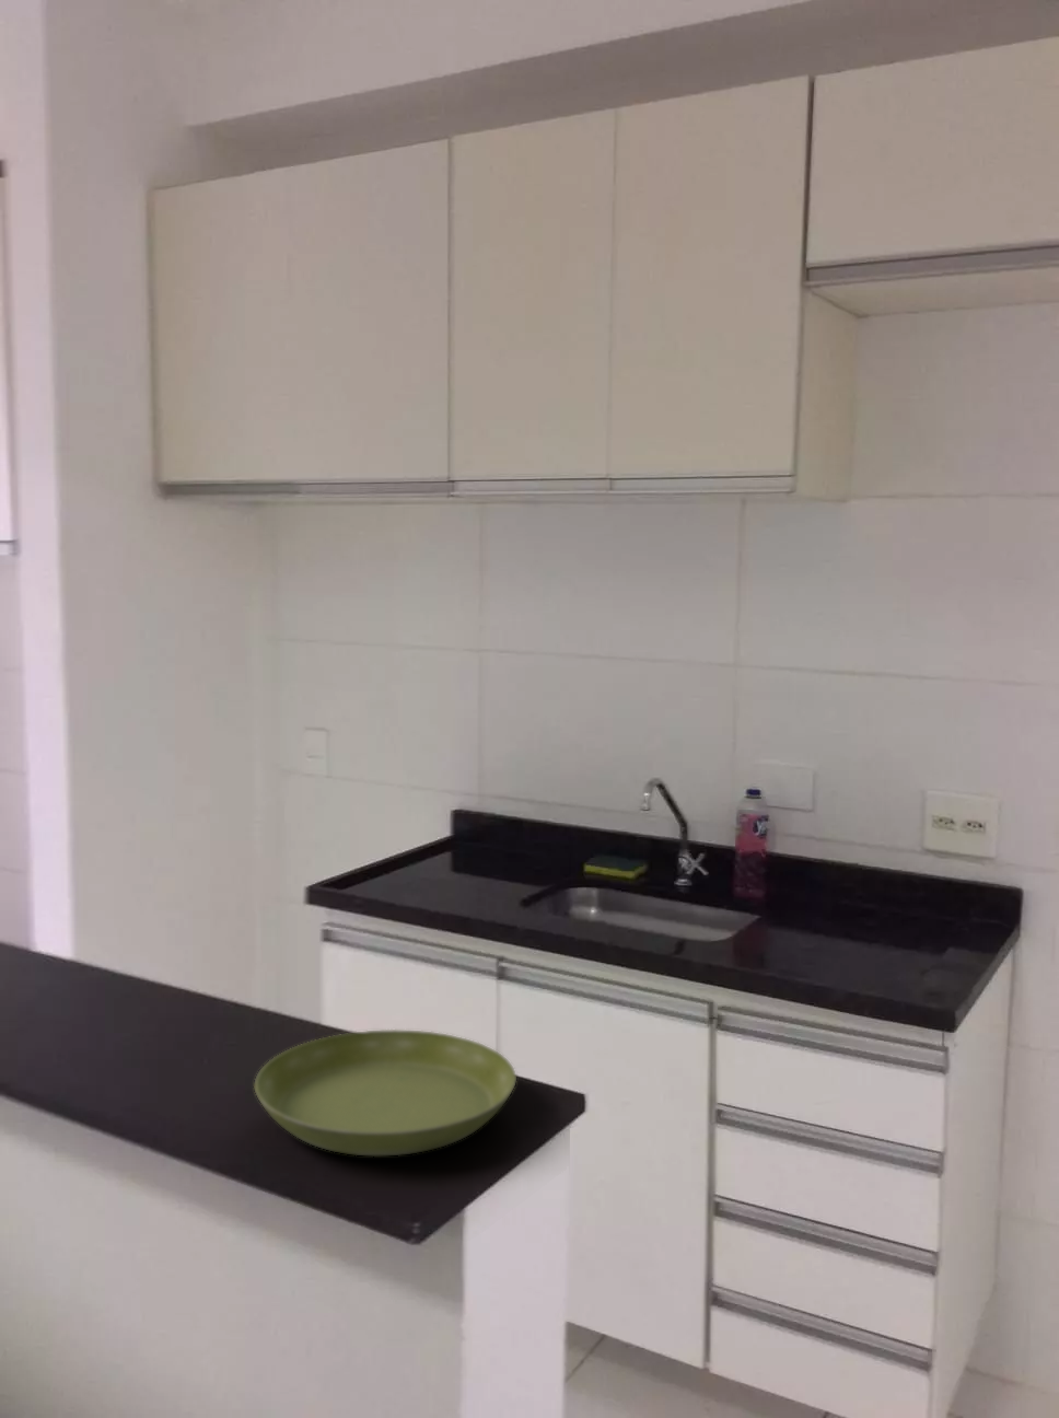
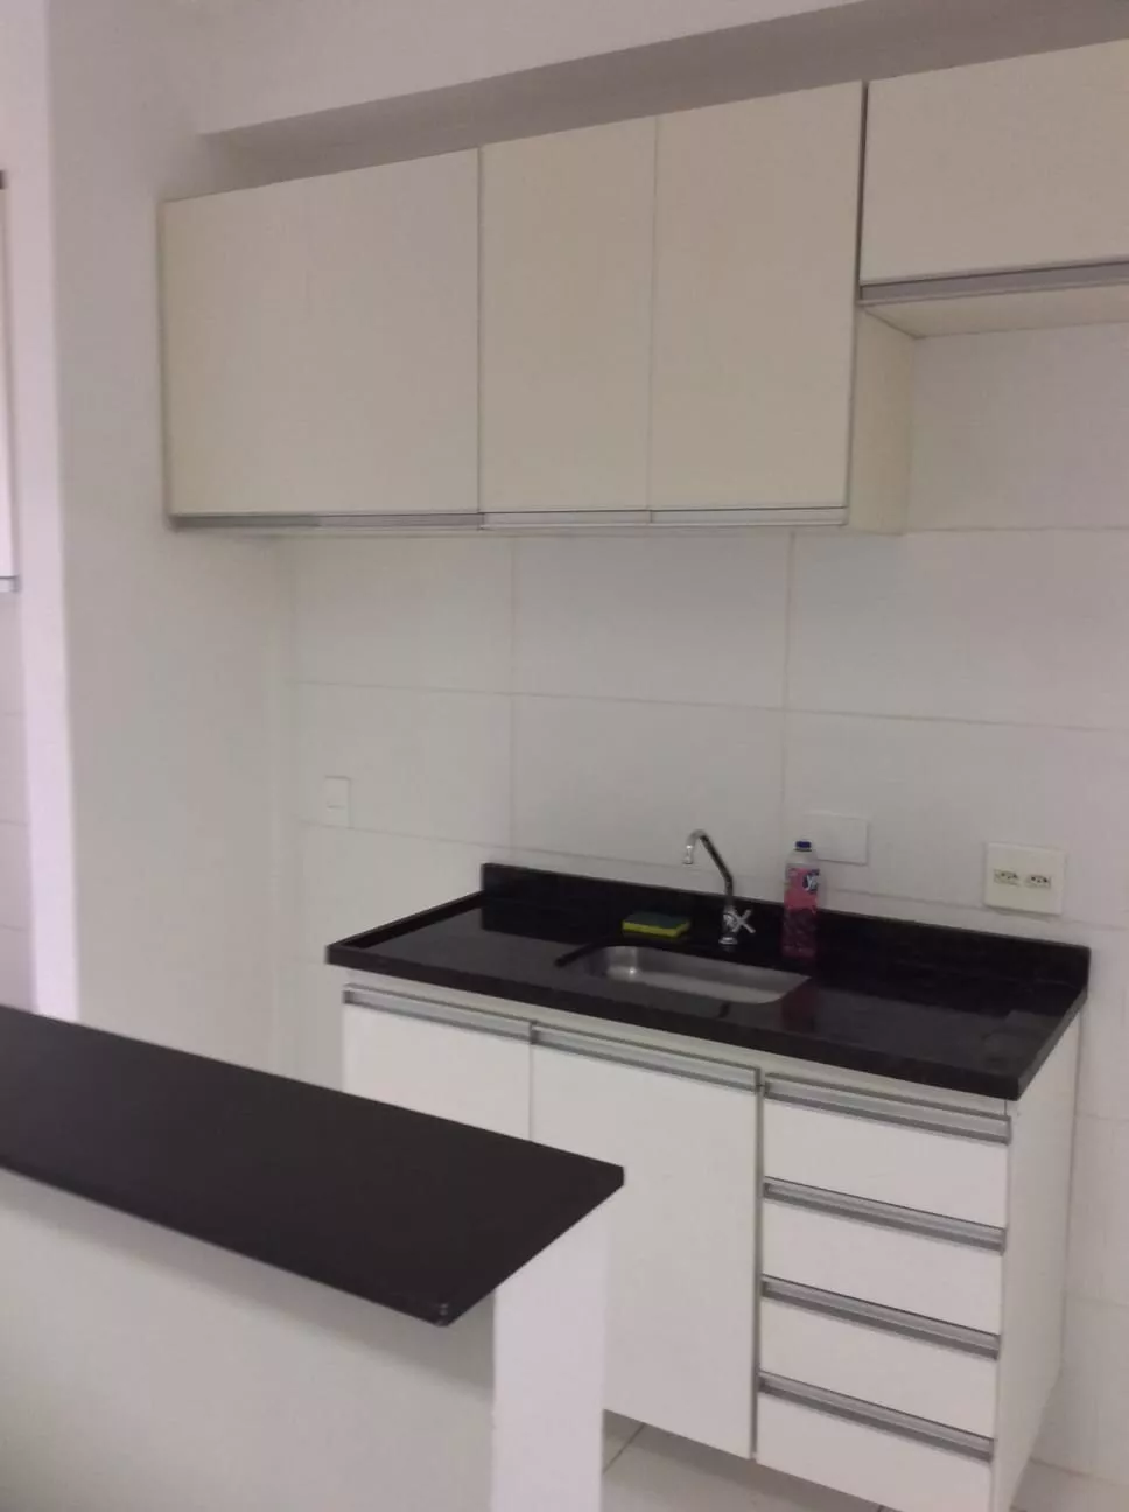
- saucer (386, 1093)
